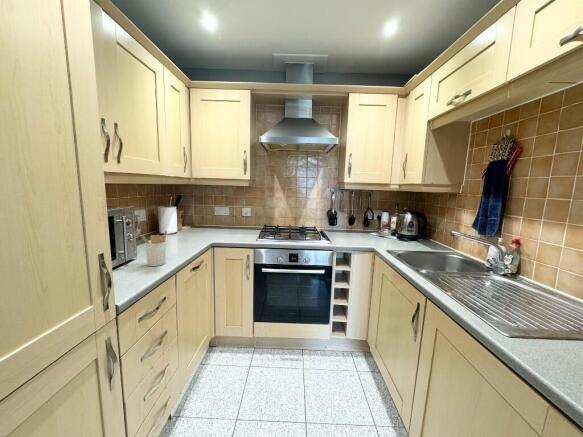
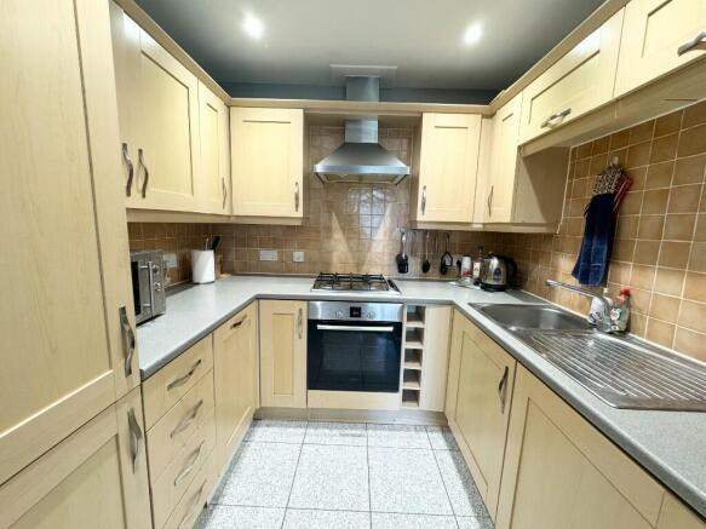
- utensil holder (156, 248)
